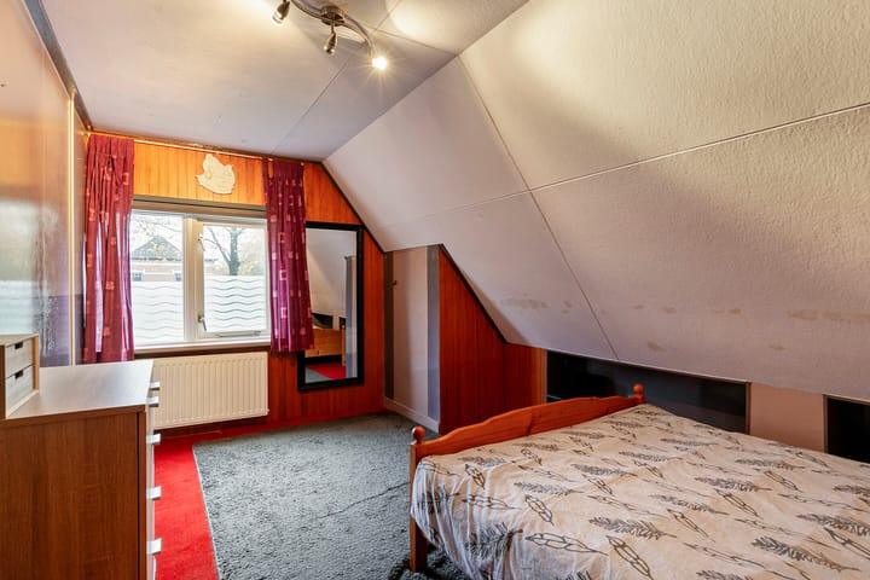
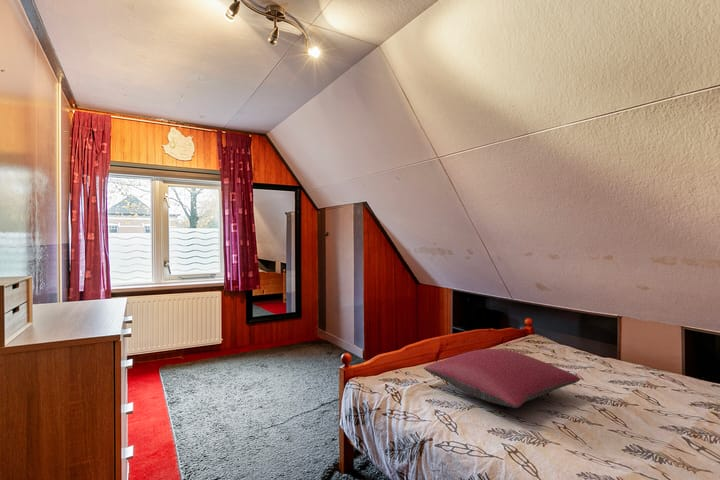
+ pillow (498, 372)
